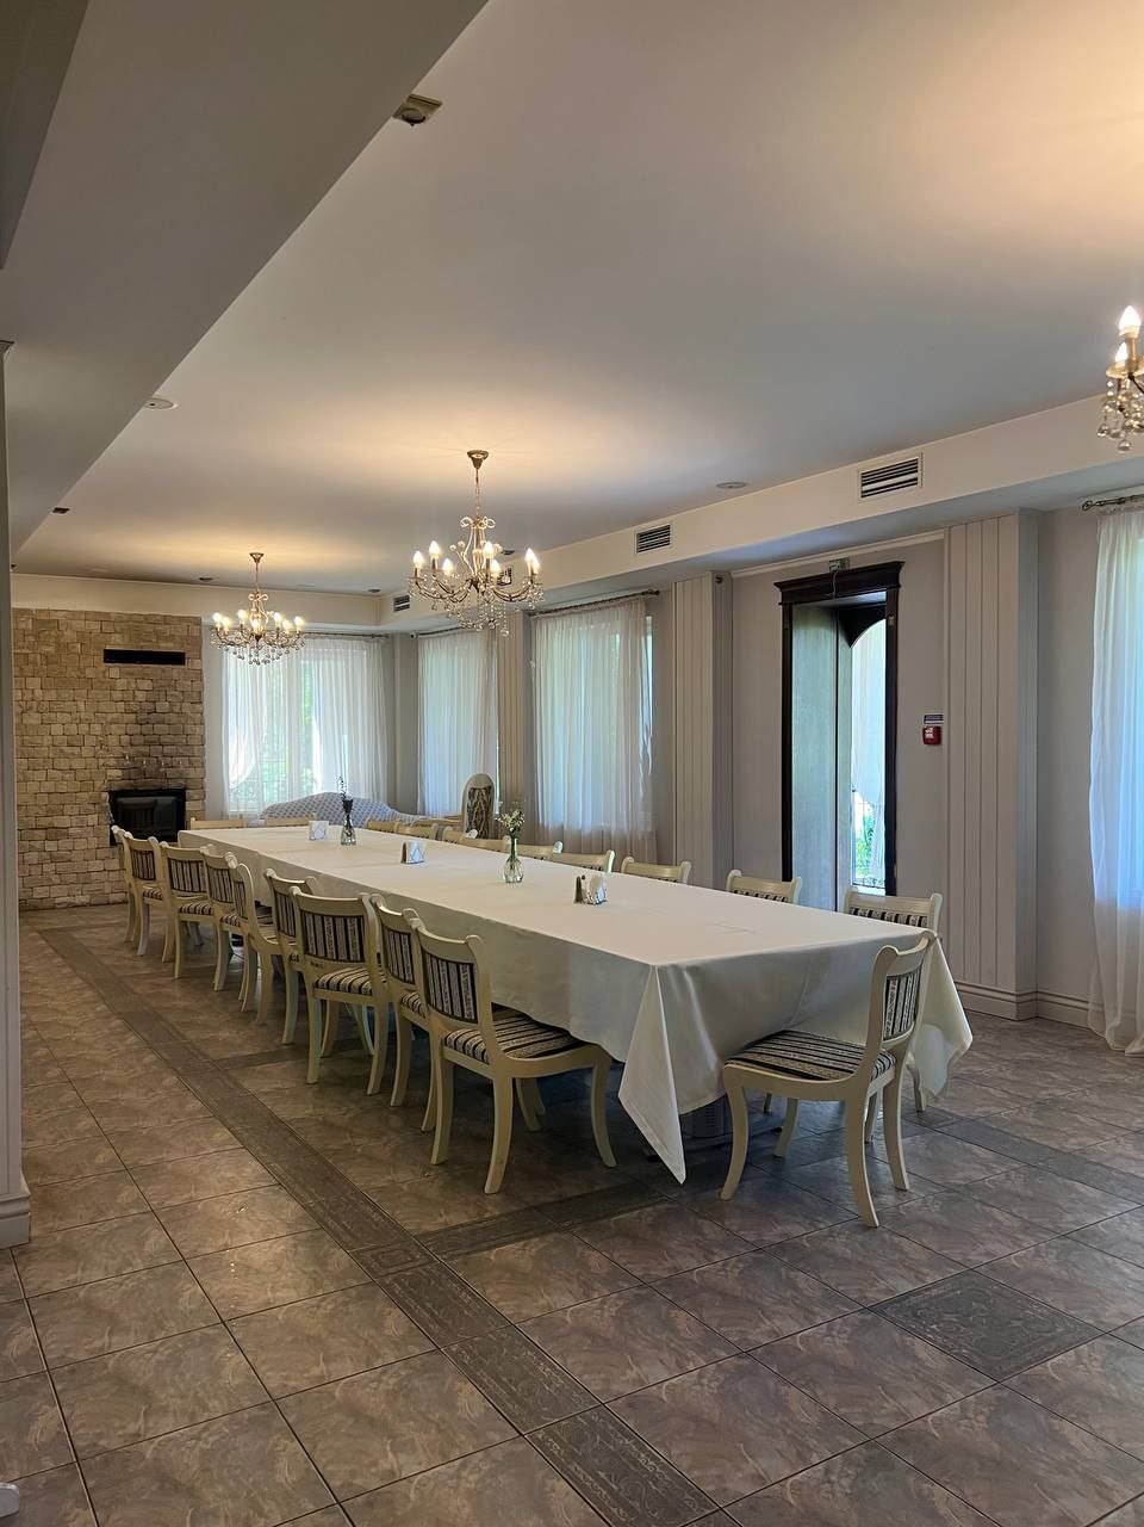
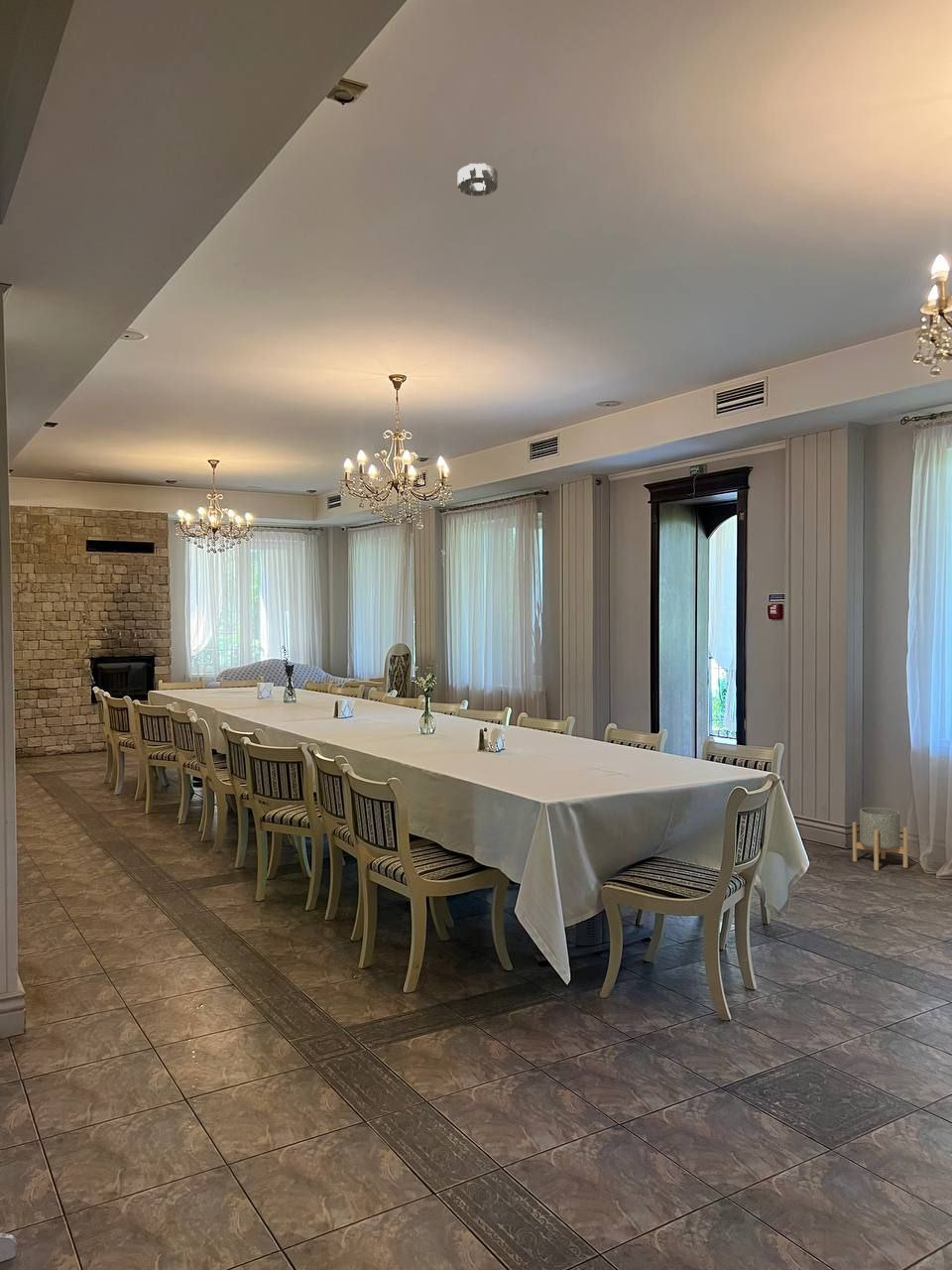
+ smoke detector (477, 179)
+ planter (880, 837)
